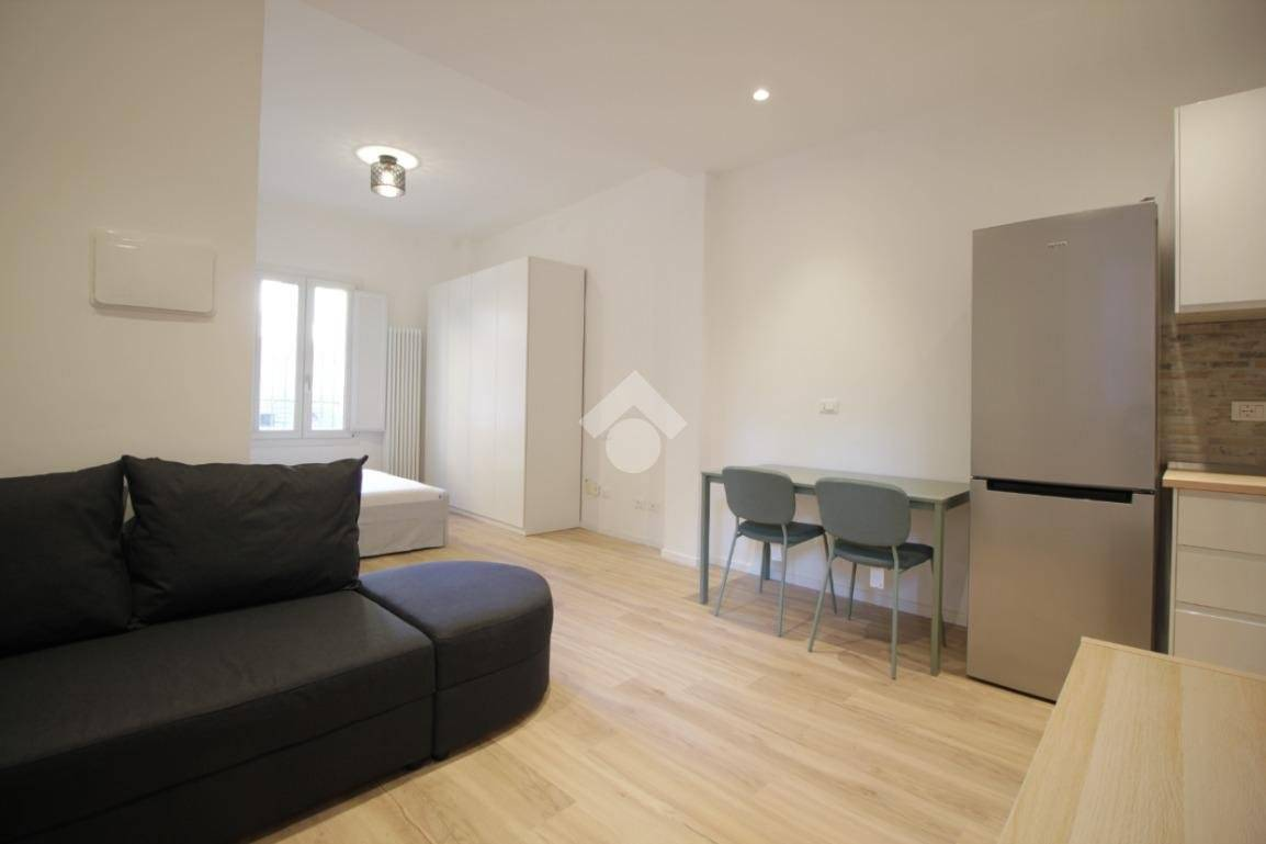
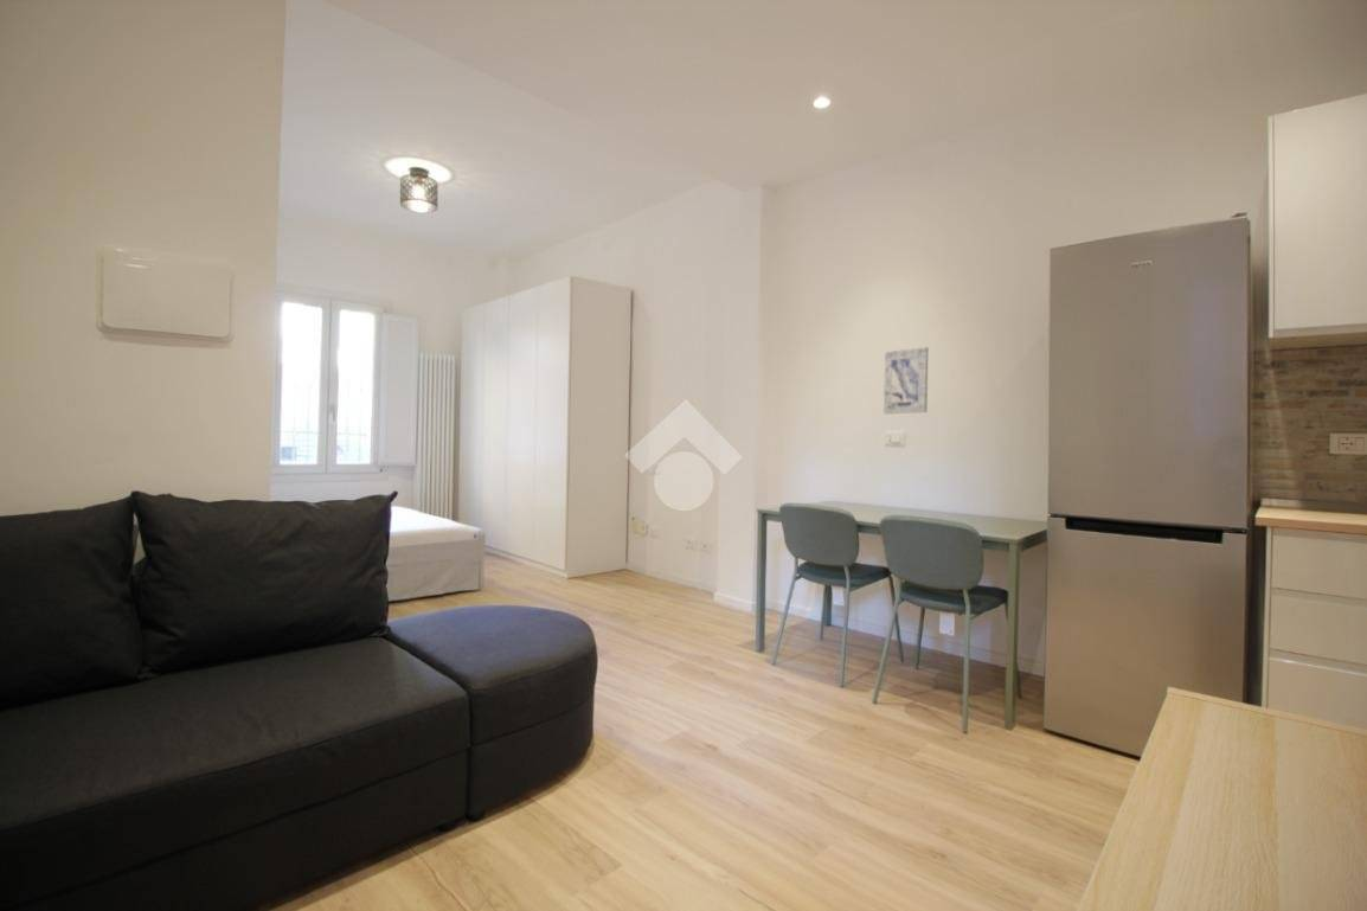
+ wall art (905, 380)
